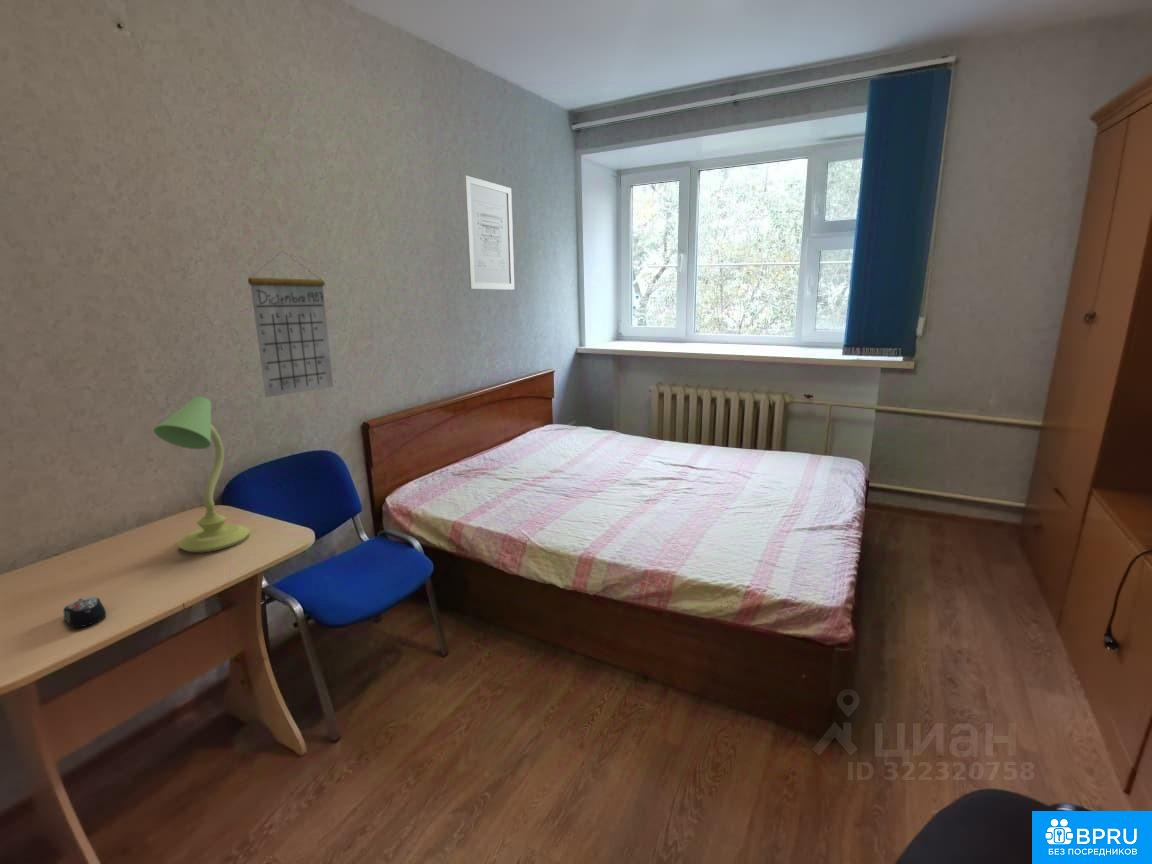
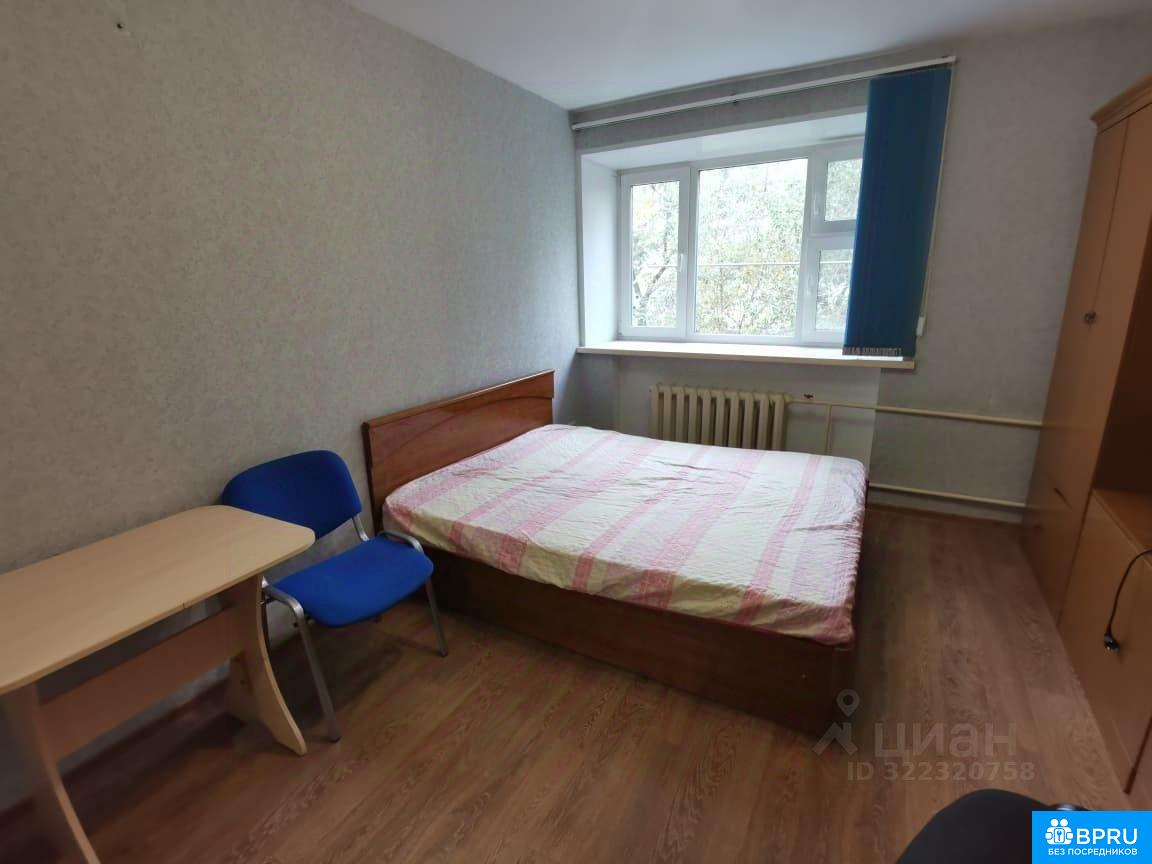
- calendar (293, 323)
- table lamp (210, 473)
- wall art (491, 236)
- computer mouse (84, 608)
